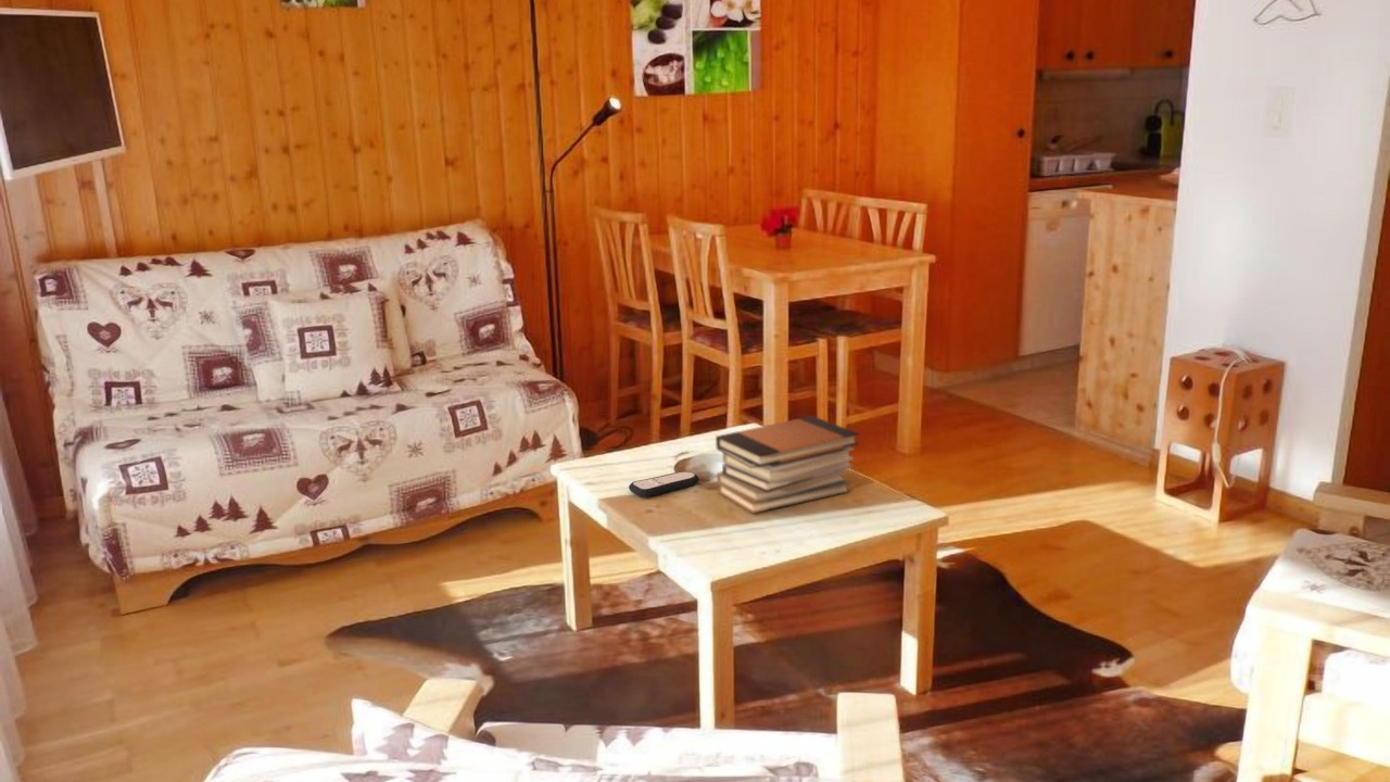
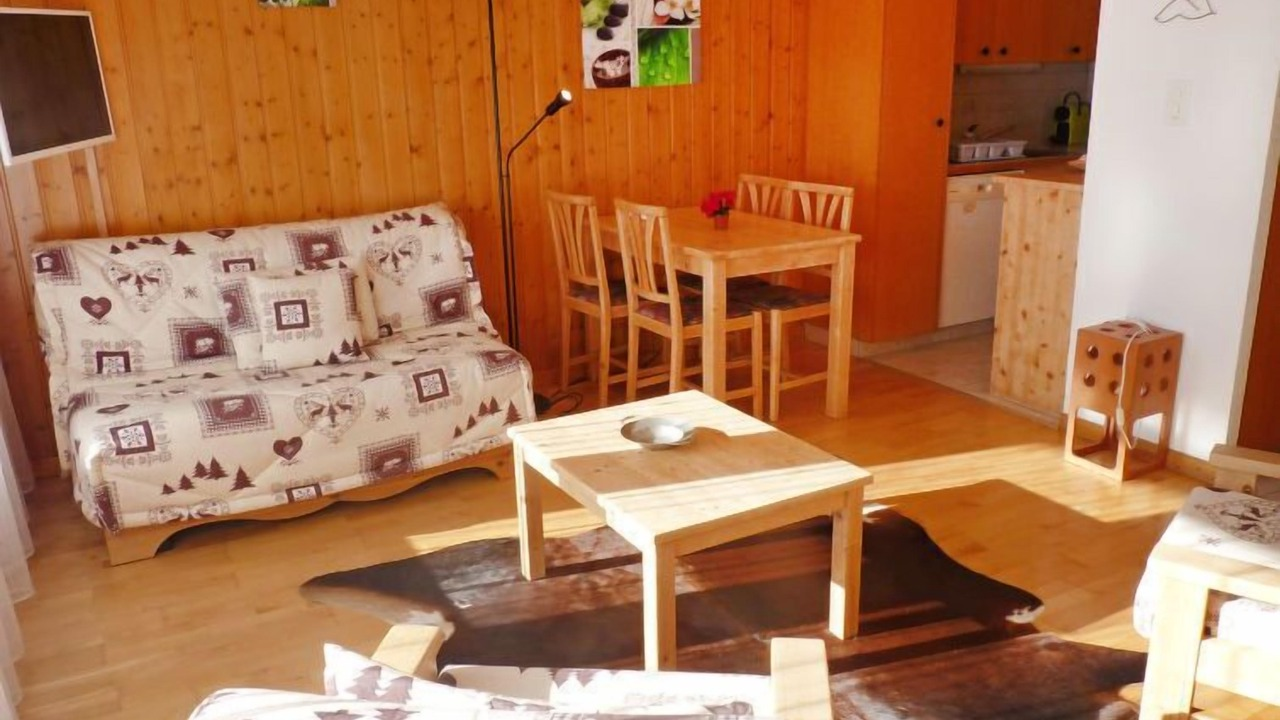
- remote control (665, 483)
- book stack (786, 463)
